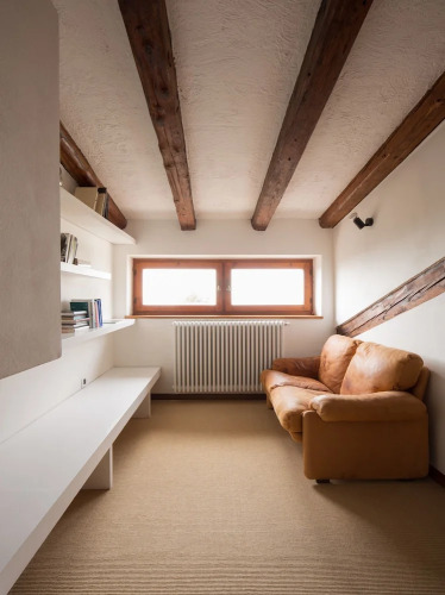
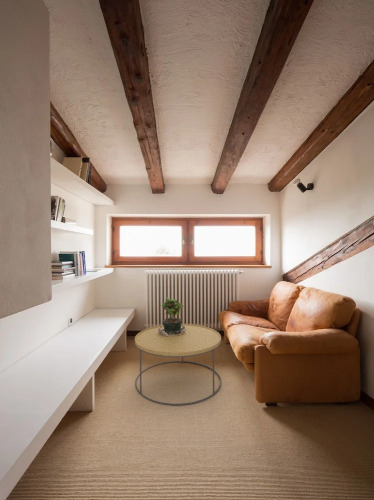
+ coffee table (178, 356)
+ potted plant (173, 313)
